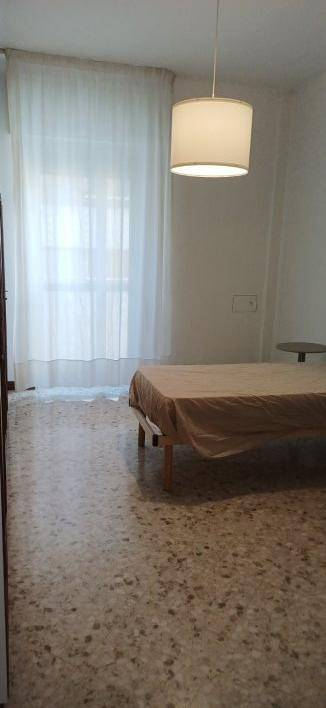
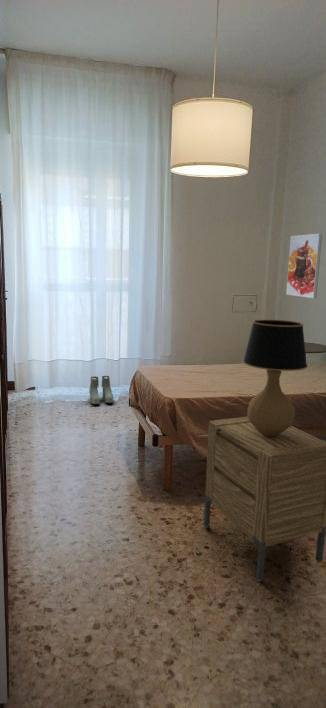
+ nightstand (263, 489)
+ table lamp (267, 375)
+ boots (103, 389)
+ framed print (303, 266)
